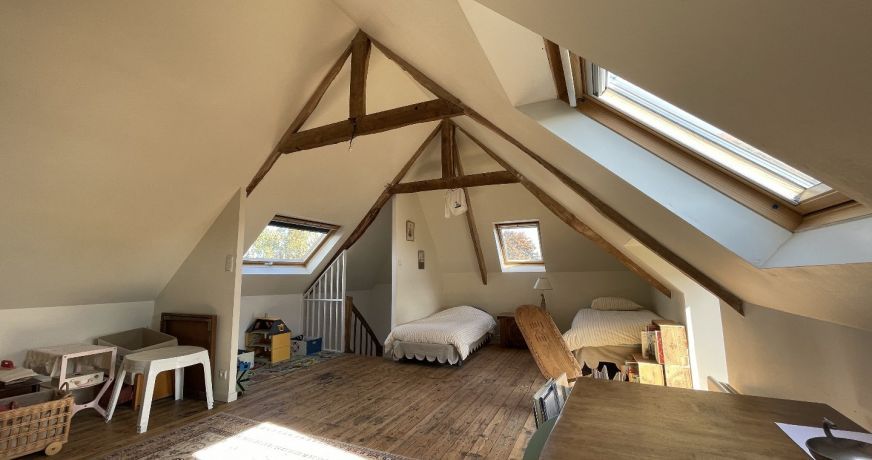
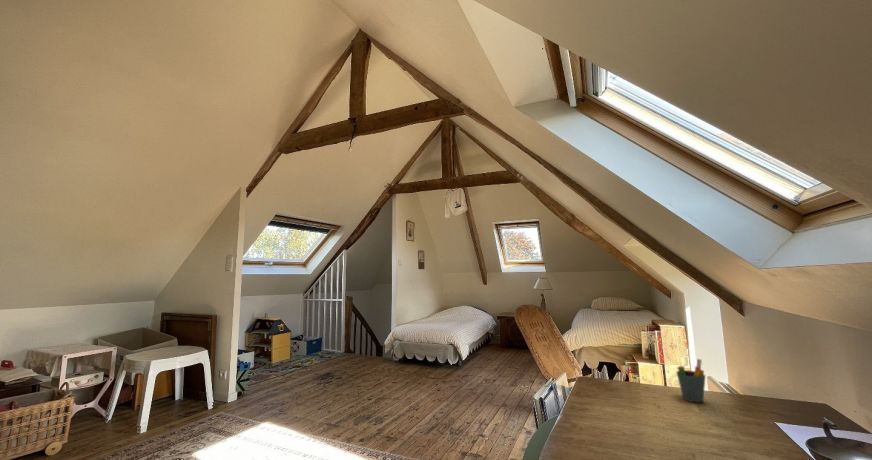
+ pen holder (691, 379)
